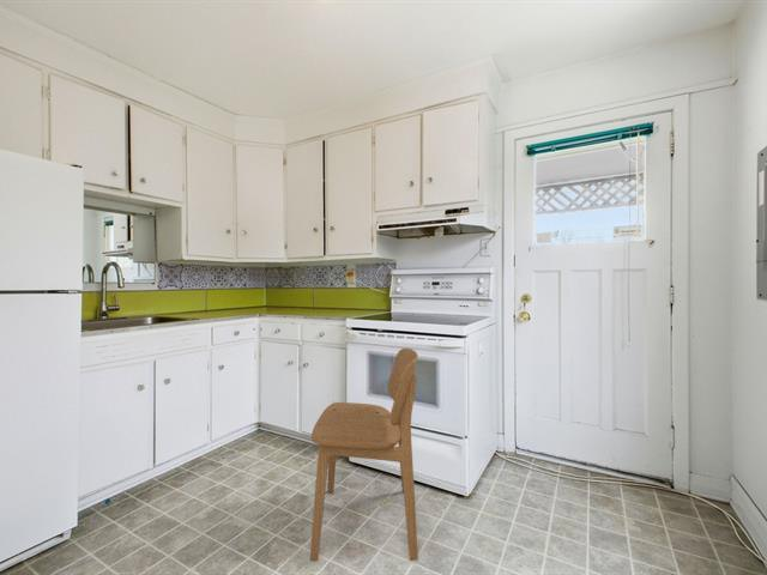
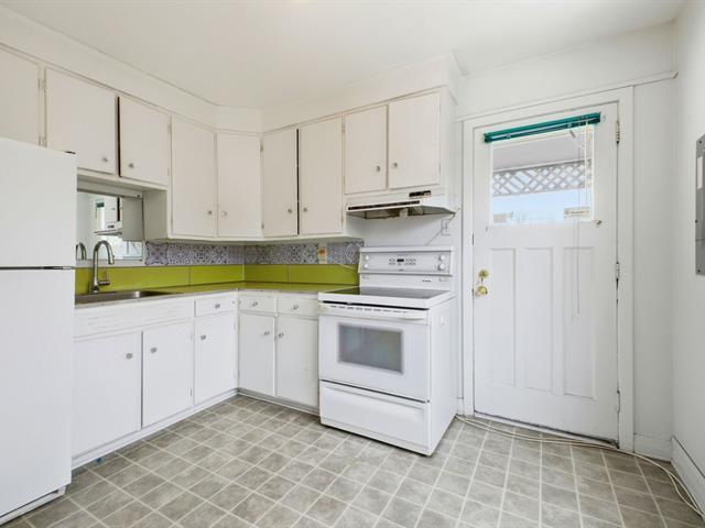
- dining chair (366, 437)
